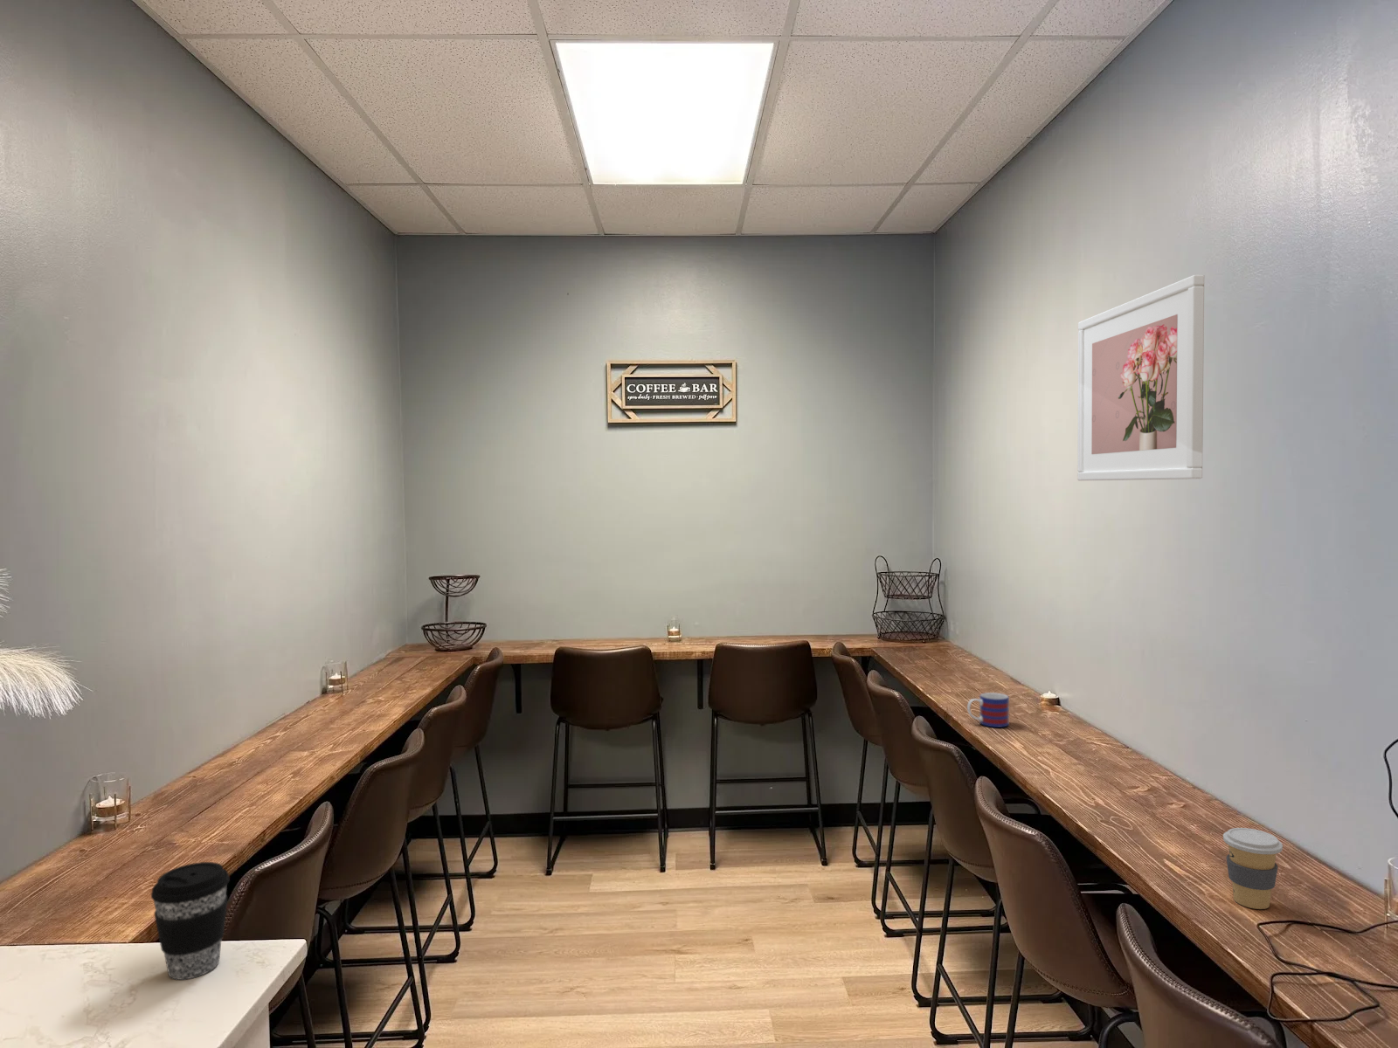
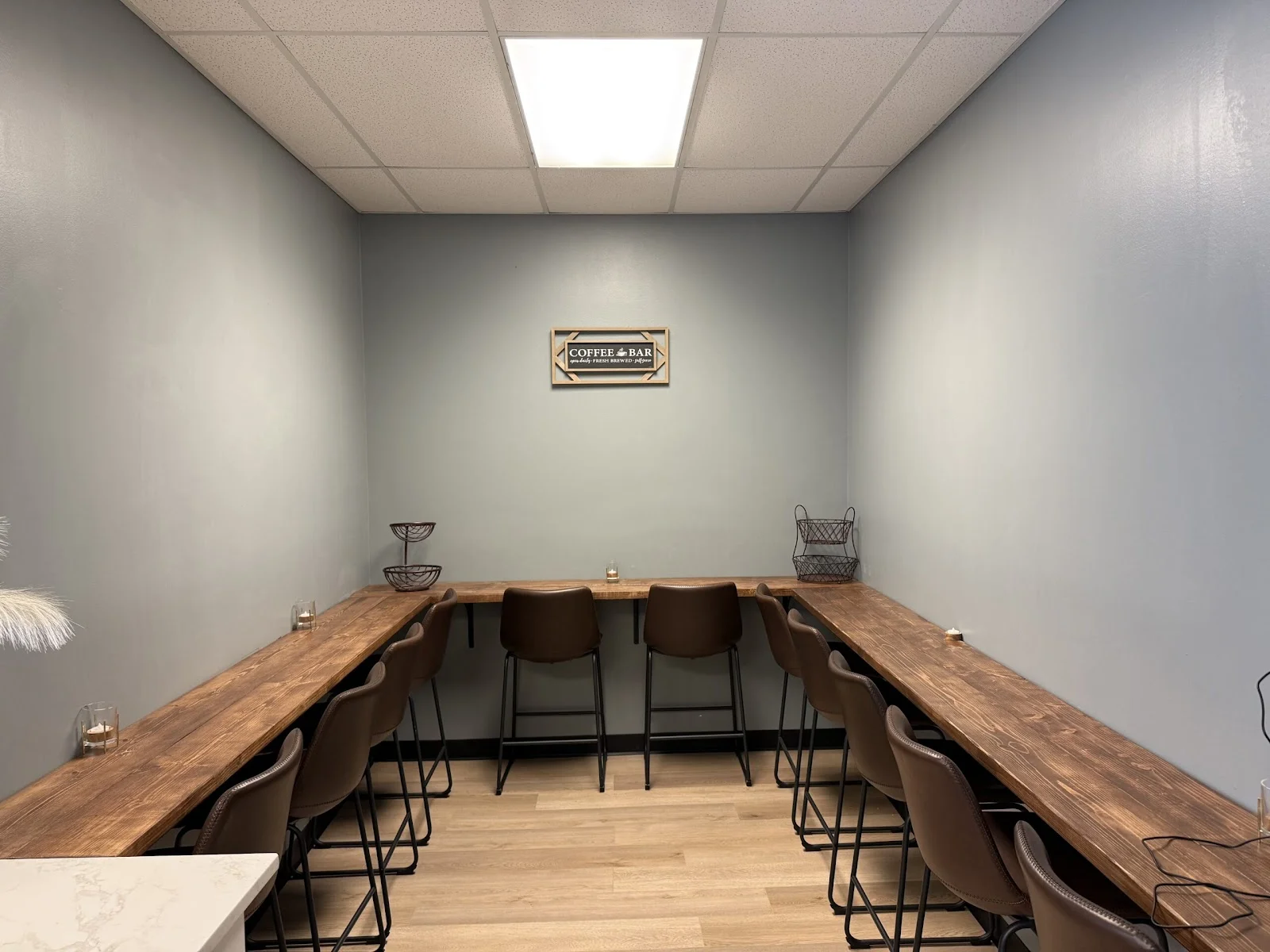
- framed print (1133, 391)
- coffee cup (1252, 869)
- coffee cup (193, 920)
- mug (987, 710)
